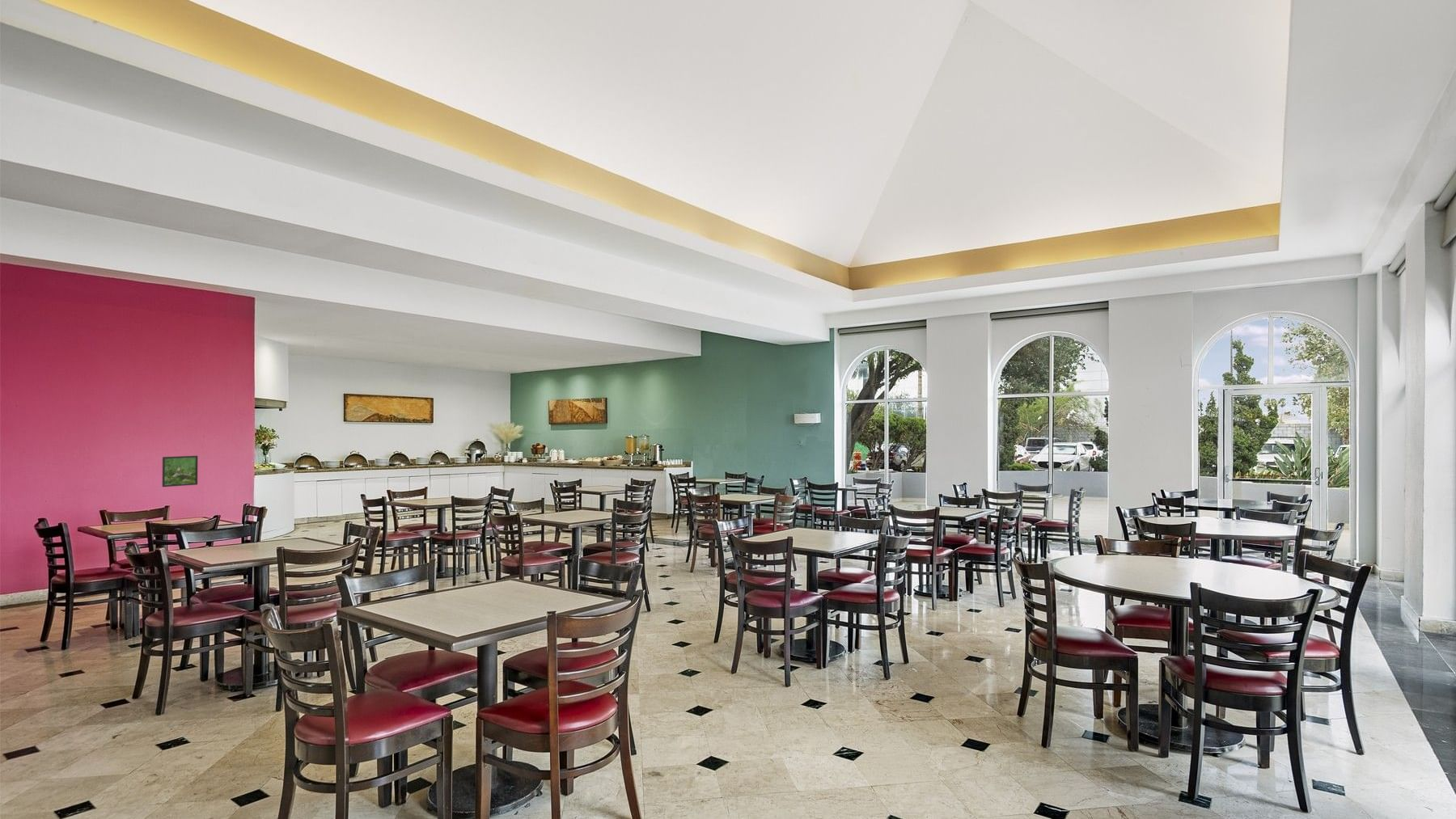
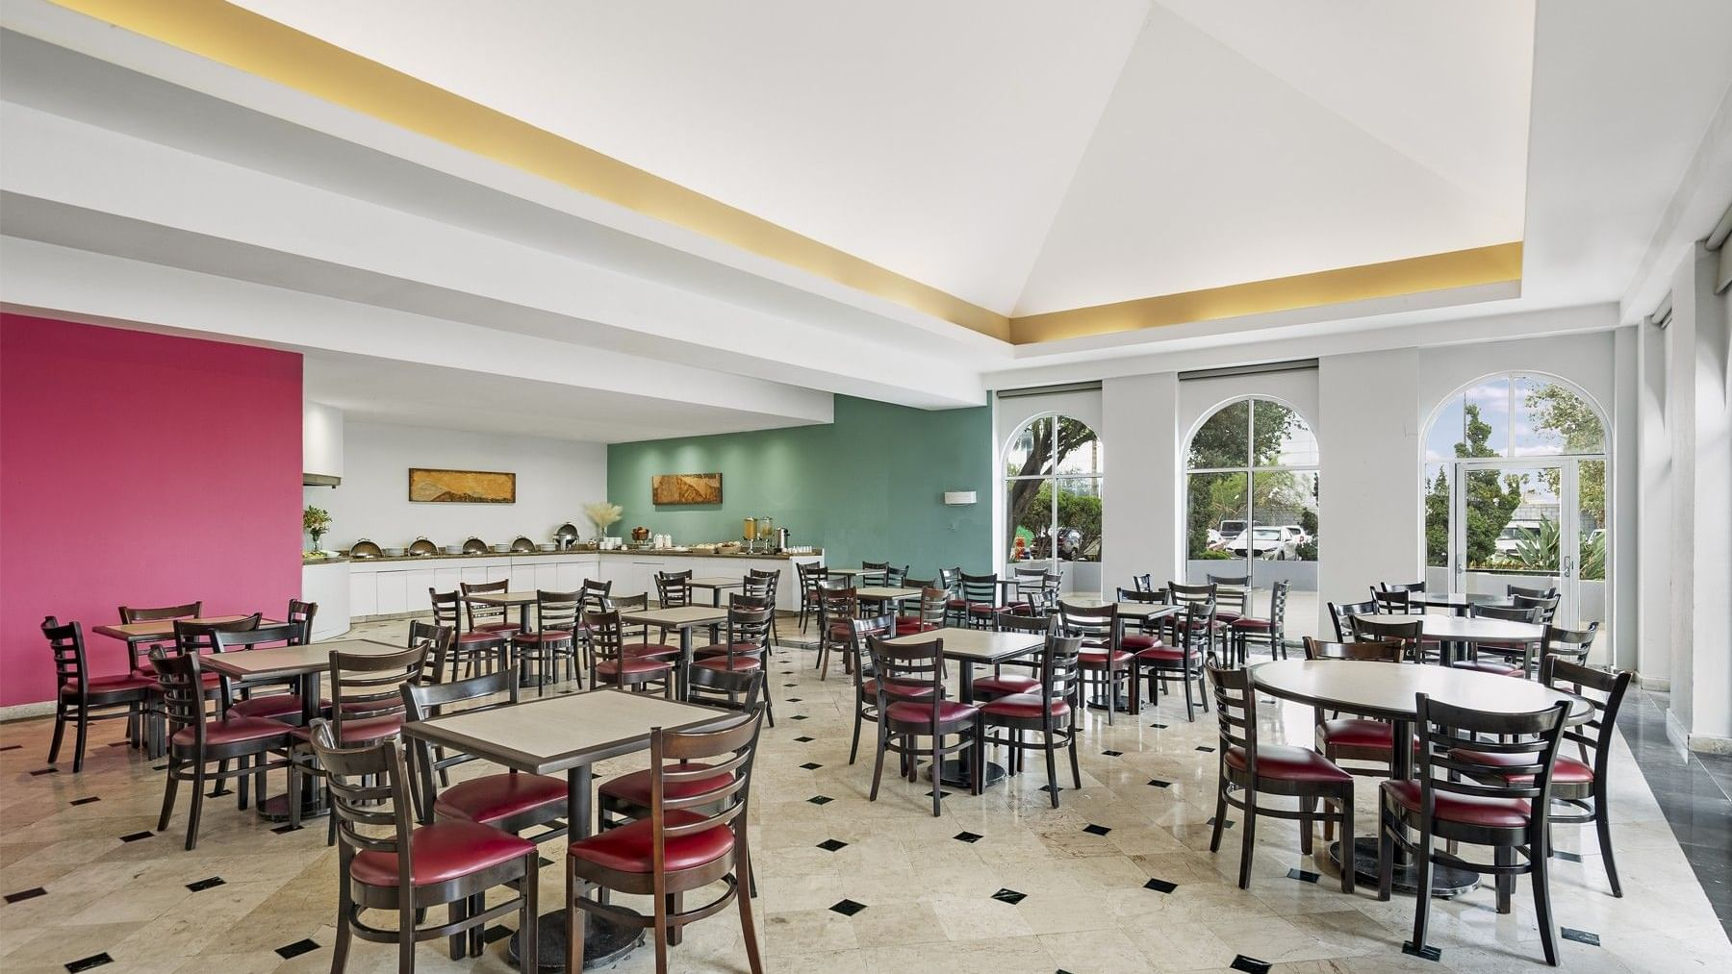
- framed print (180, 471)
